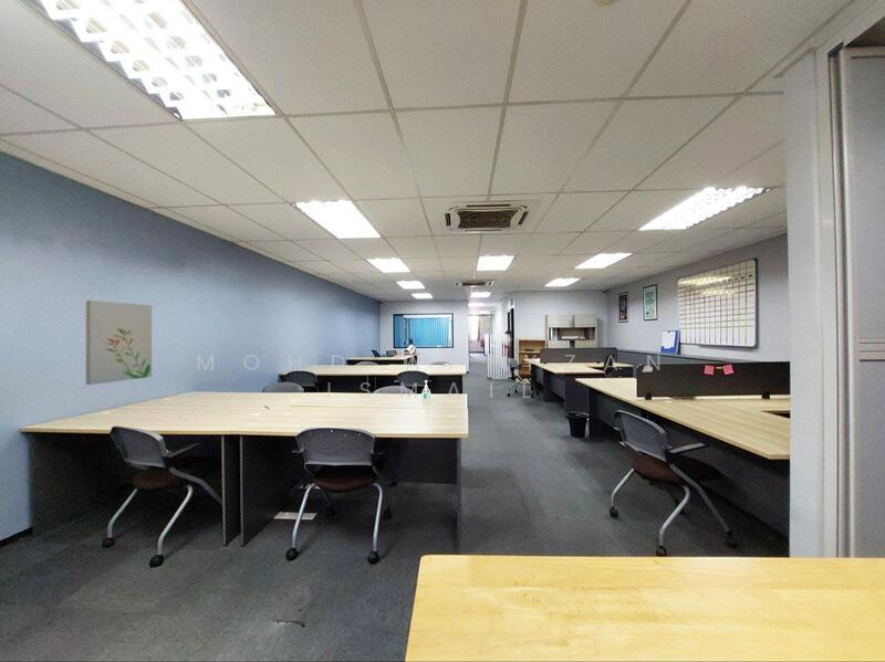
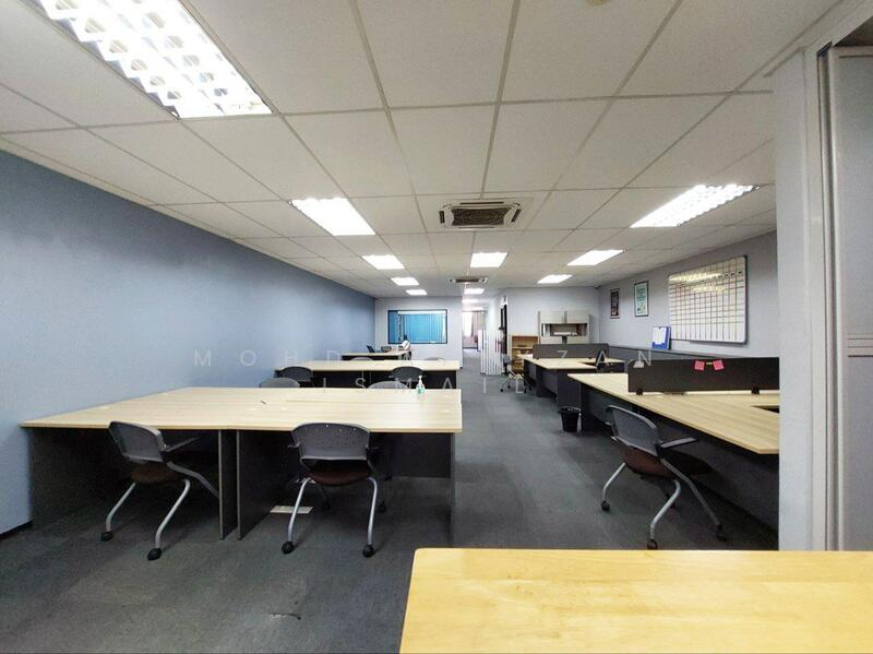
- wall art (121, 341)
